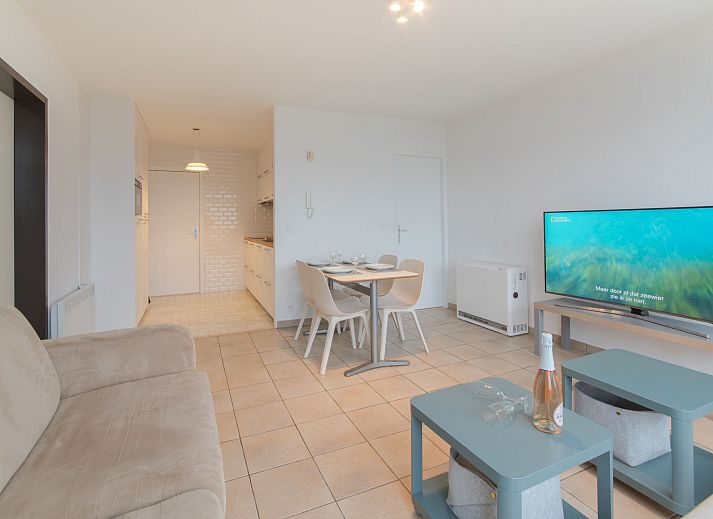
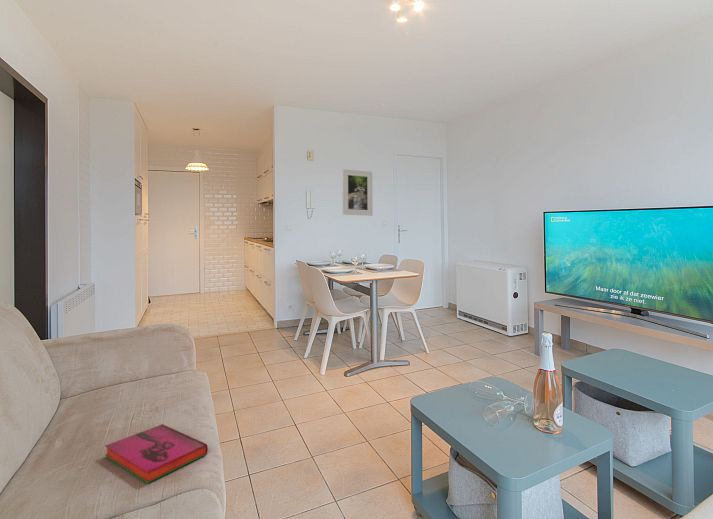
+ hardback book (156, 449)
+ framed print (357, 192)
